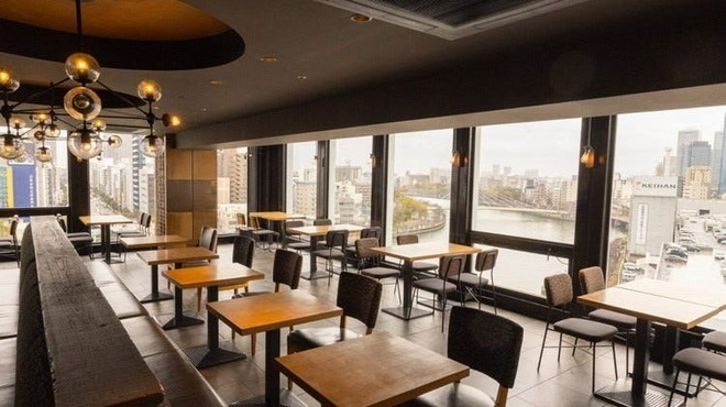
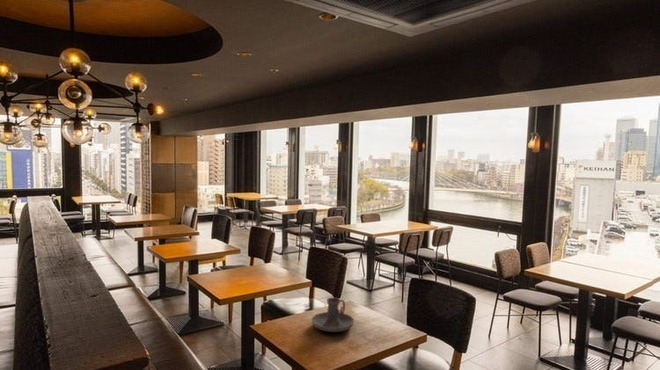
+ candle holder (334, 311)
